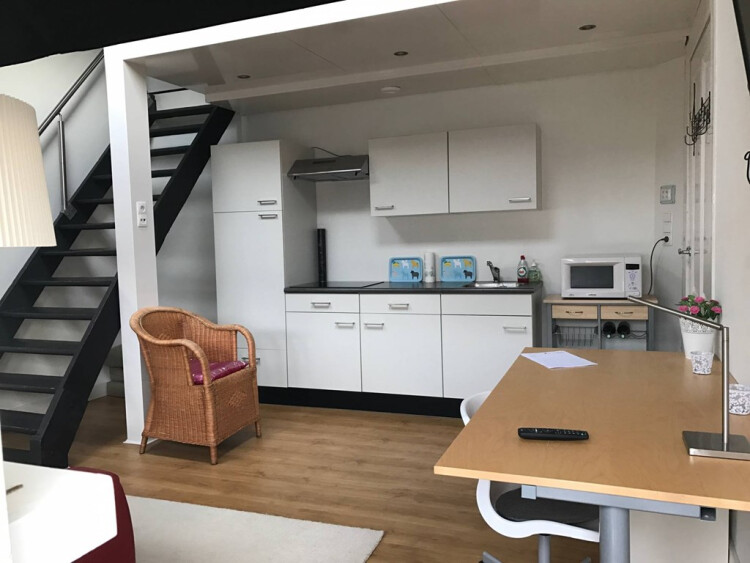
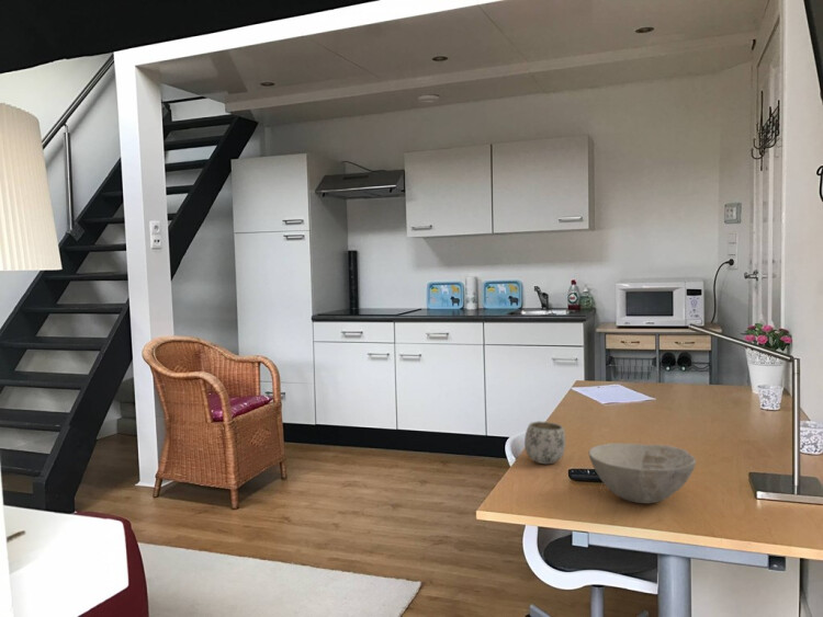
+ bowl (641, 477)
+ mug (546, 441)
